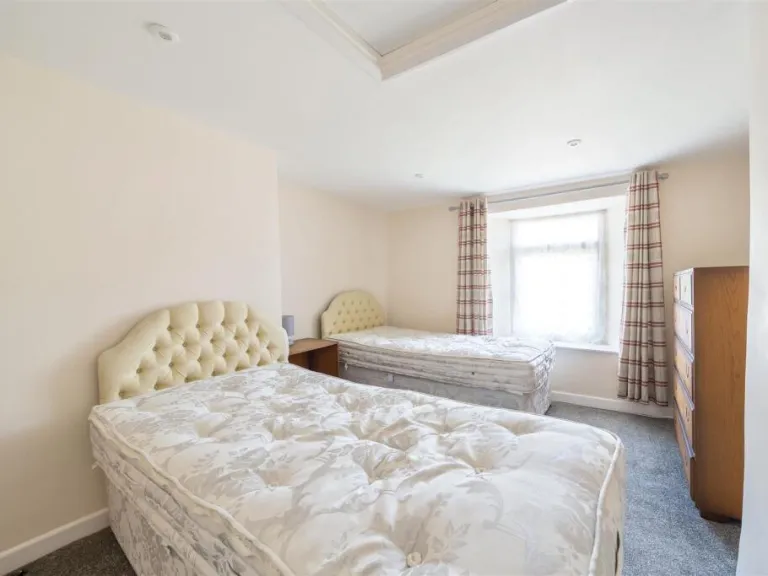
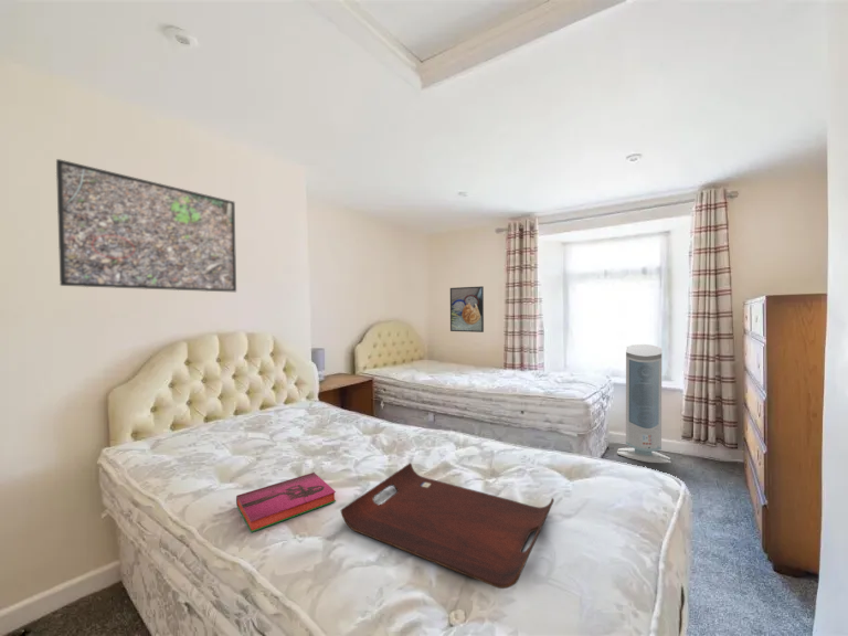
+ air purifier (643, 401)
+ hardback book (286, 498)
+ serving tray (449, 511)
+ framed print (161, 236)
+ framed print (466, 309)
